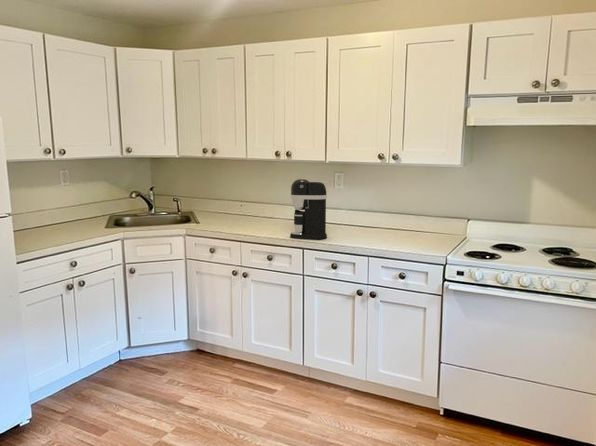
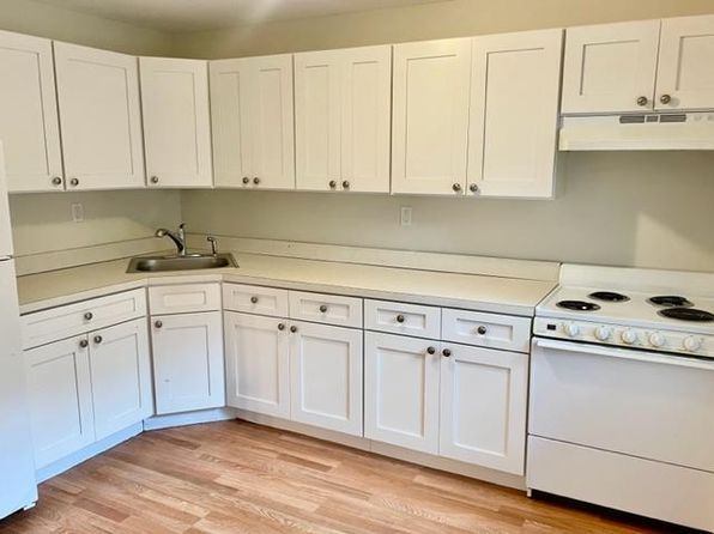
- coffee maker (308, 208)
